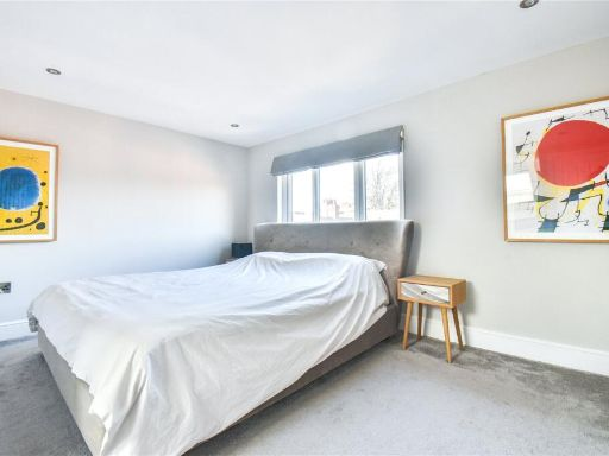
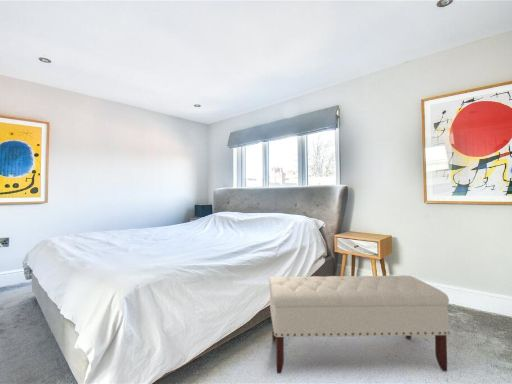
+ bench (349, 317)
